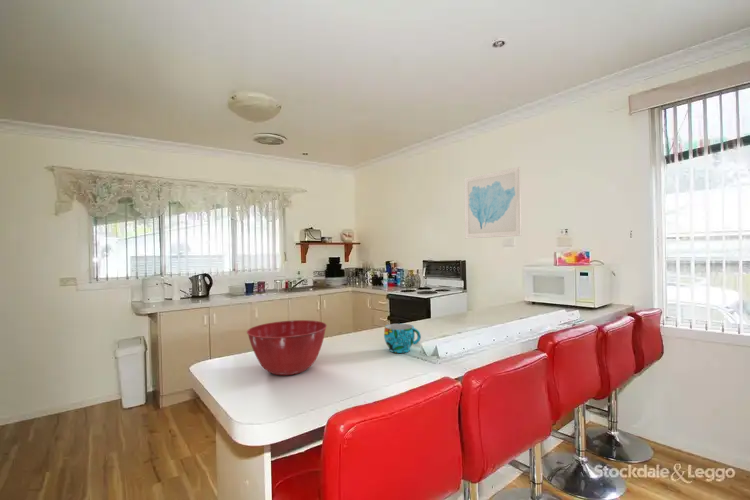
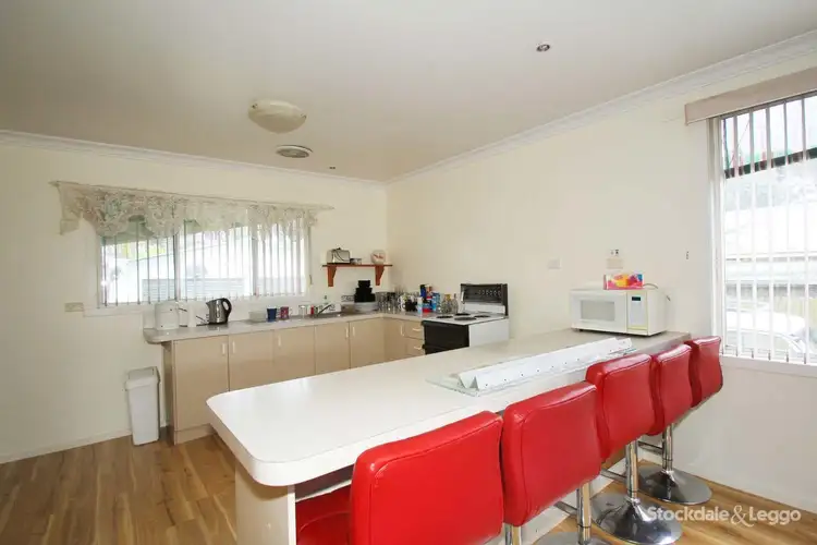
- cup (401, 338)
- wall art (490, 205)
- mixing bowl (288, 348)
